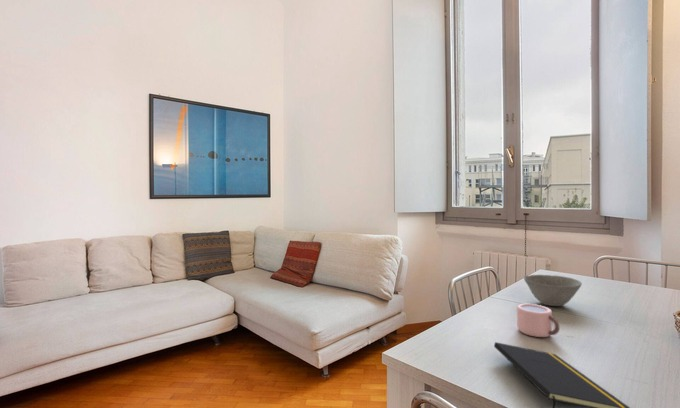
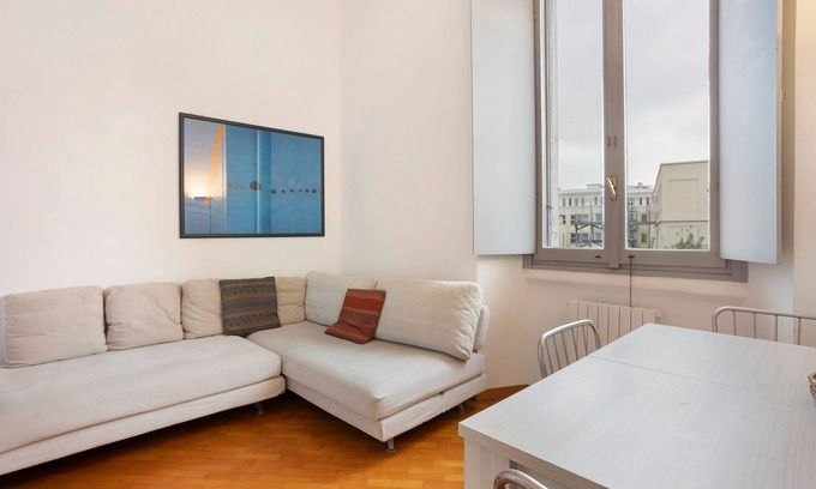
- mug (538, 321)
- notepad (552, 373)
- bowl (551, 291)
